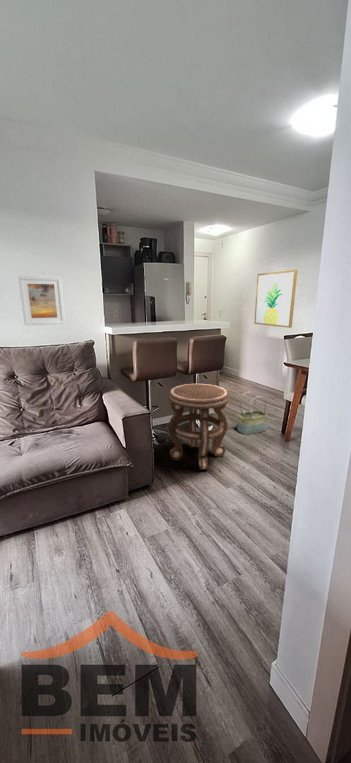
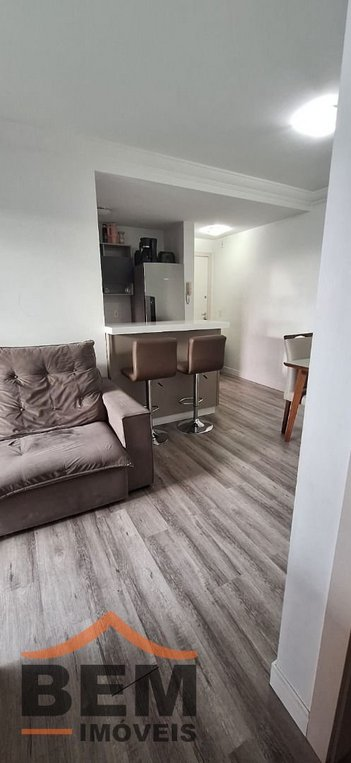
- side table (200, 425)
- basket (252, 412)
- wall art (273, 299)
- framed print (42, 301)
